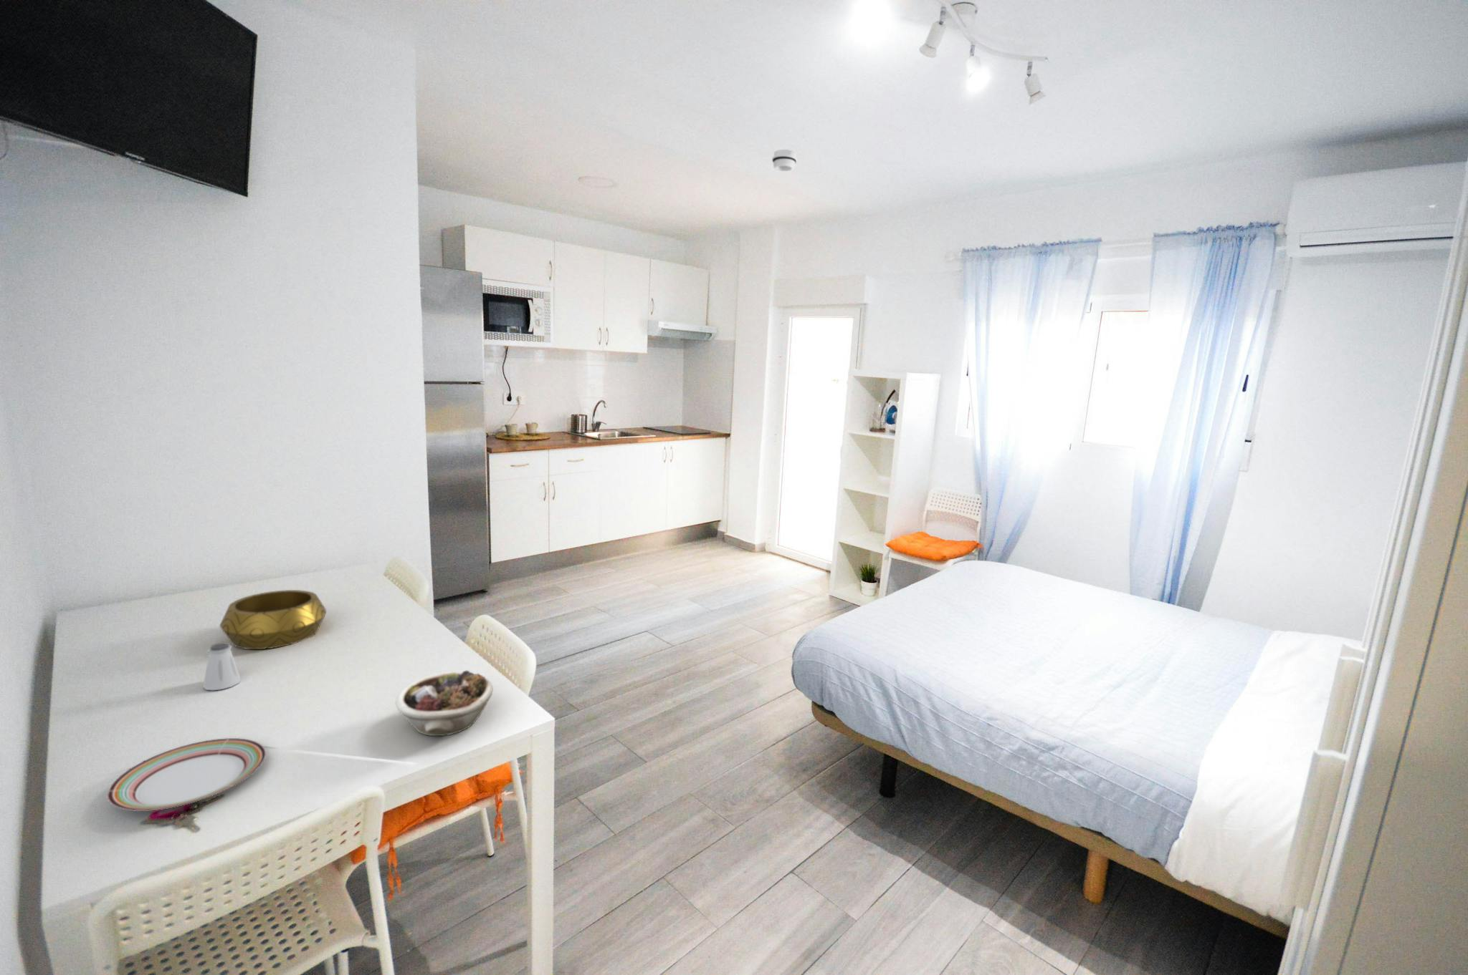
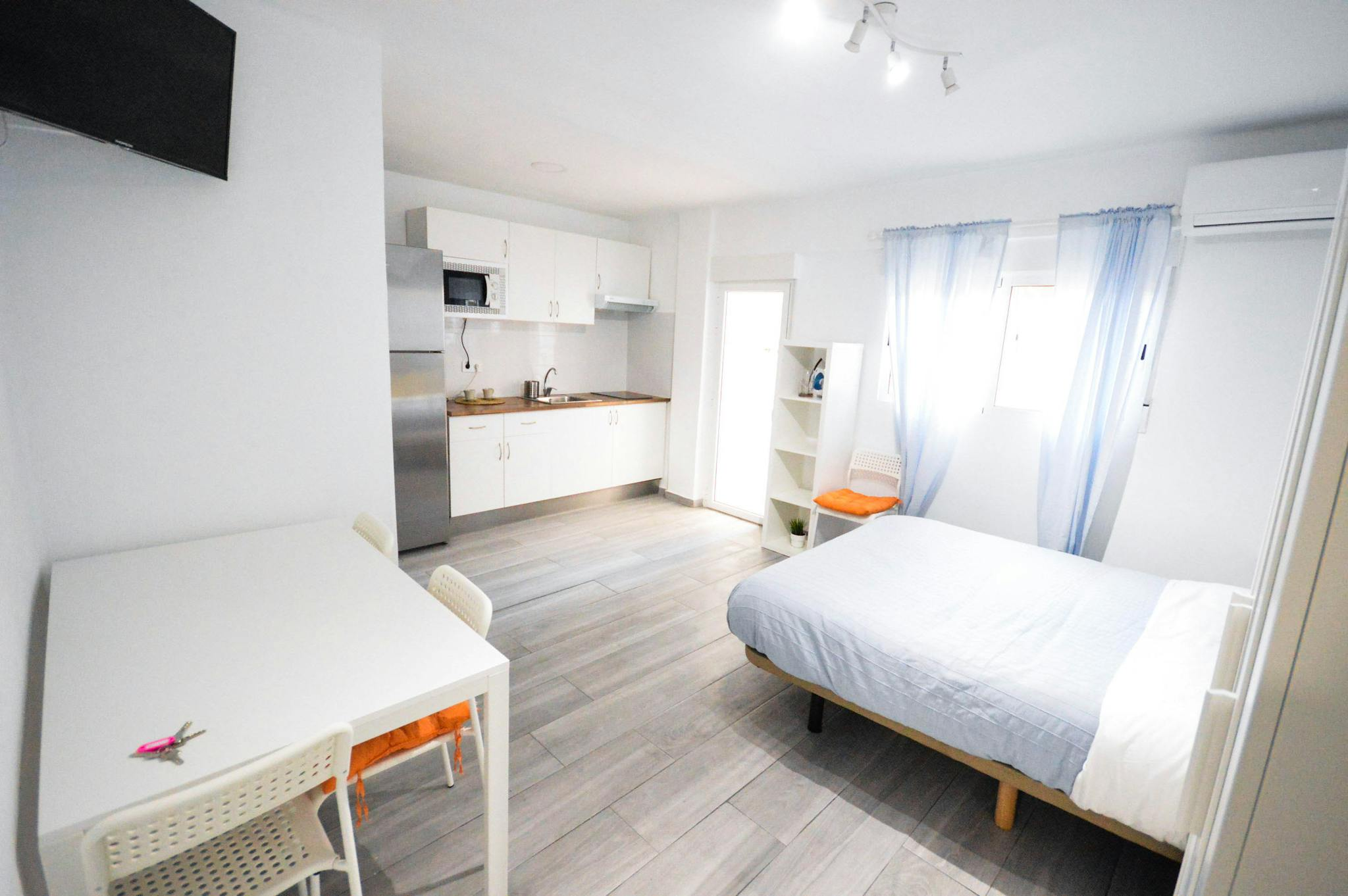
- saltshaker (221, 664)
- decorative bowl (276, 618)
- plate (192, 775)
- succulent planter (445, 700)
- smoke detector (784, 160)
